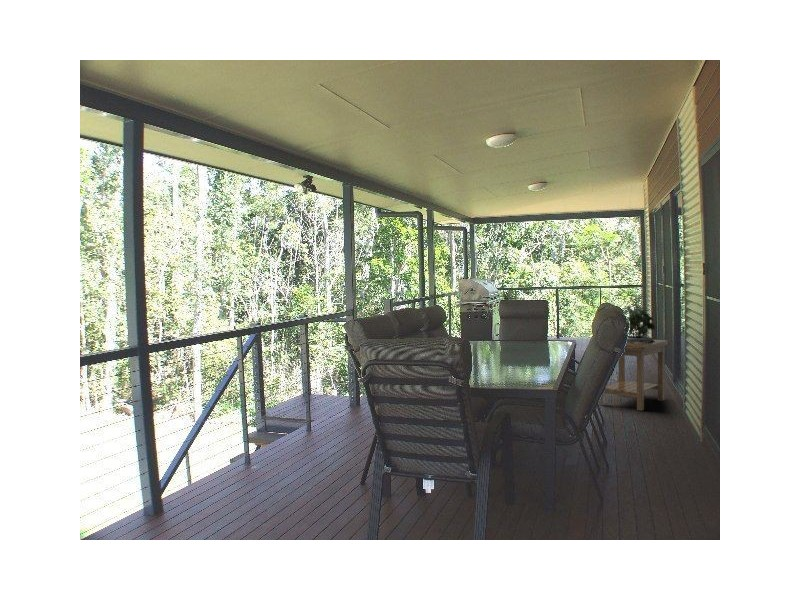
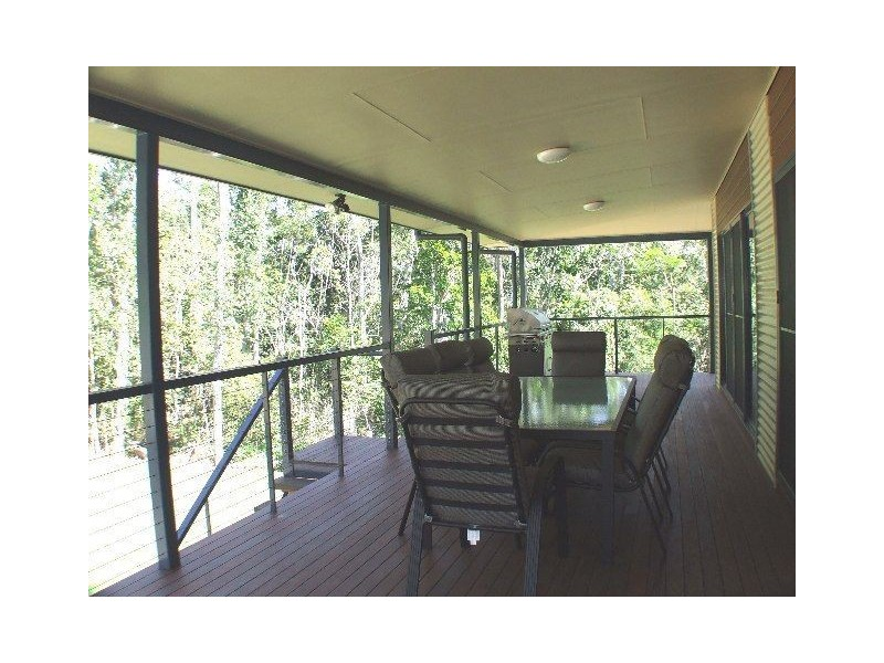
- potted plant (636, 321)
- side table (624, 372)
